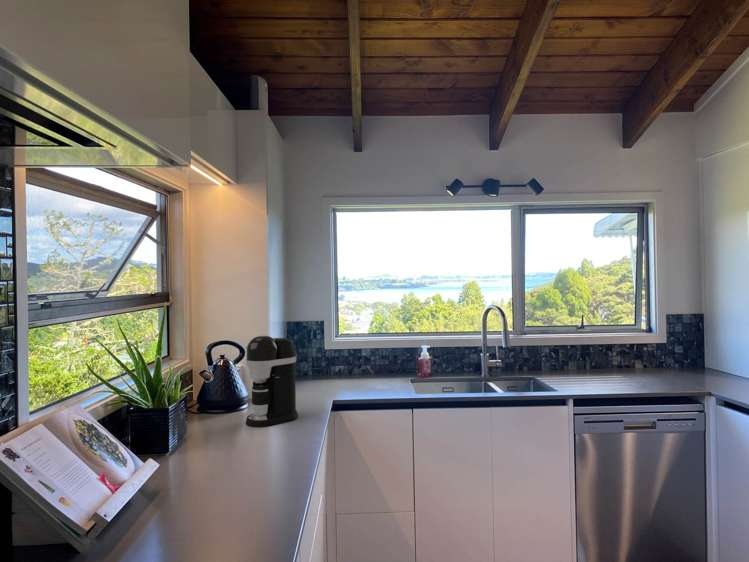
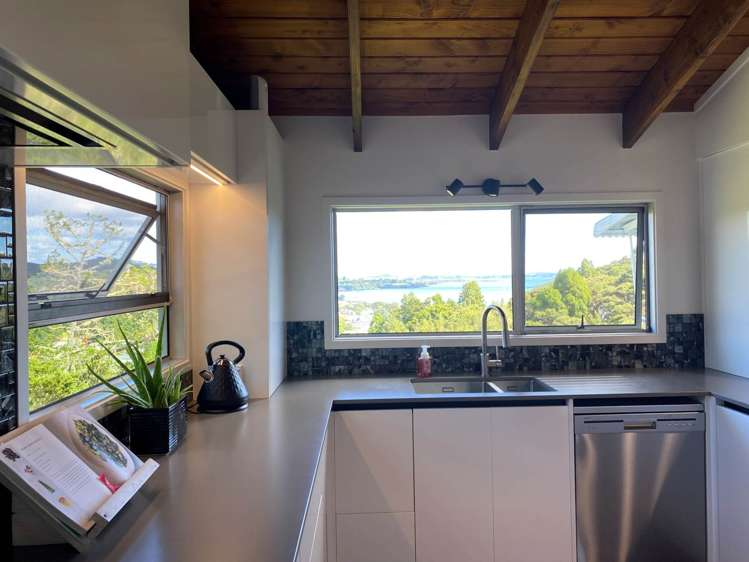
- coffee maker (272, 377)
